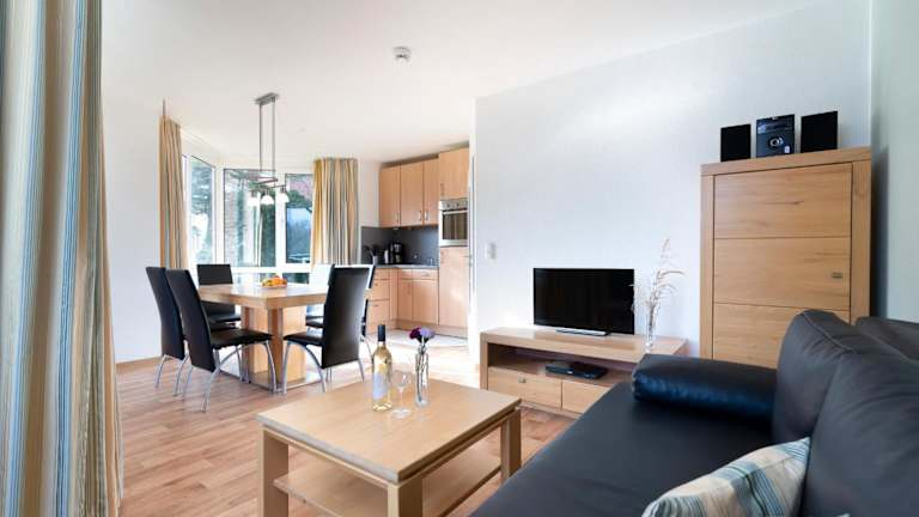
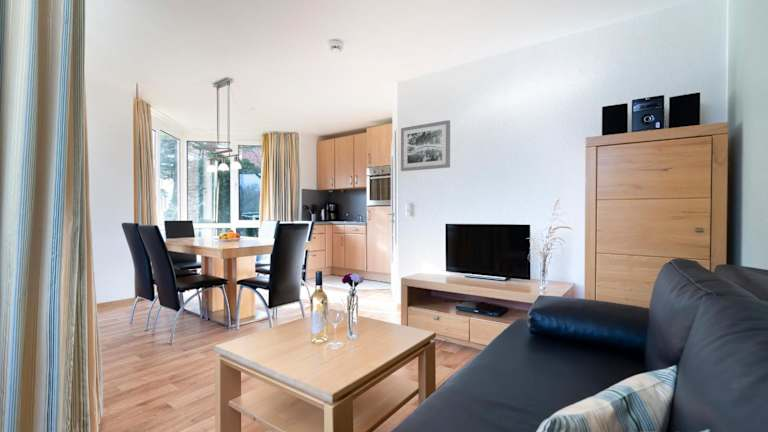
+ wall art (424, 147)
